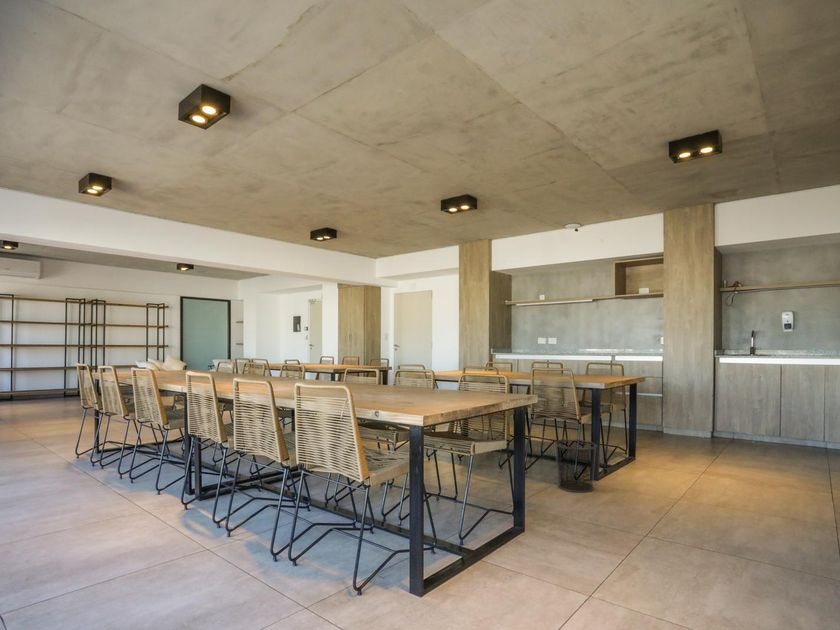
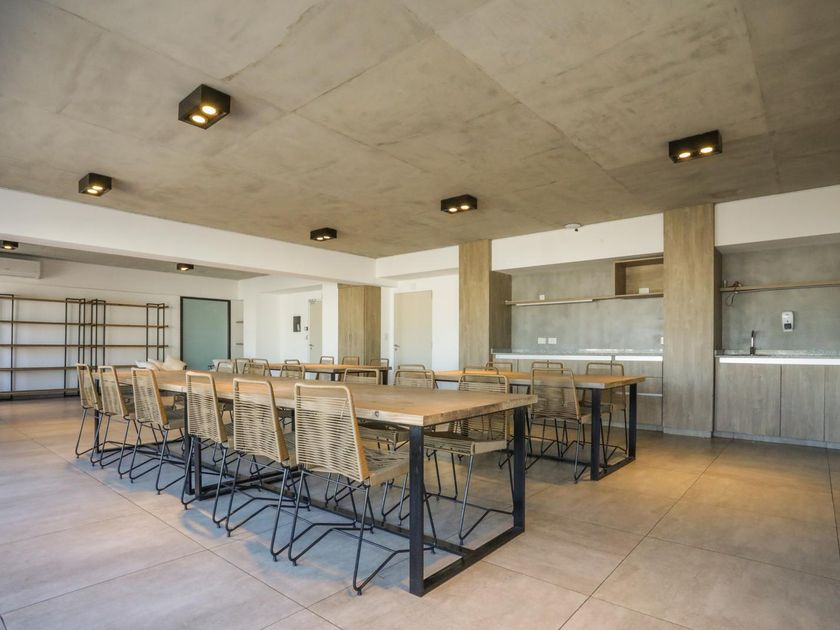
- waste bin (575, 464)
